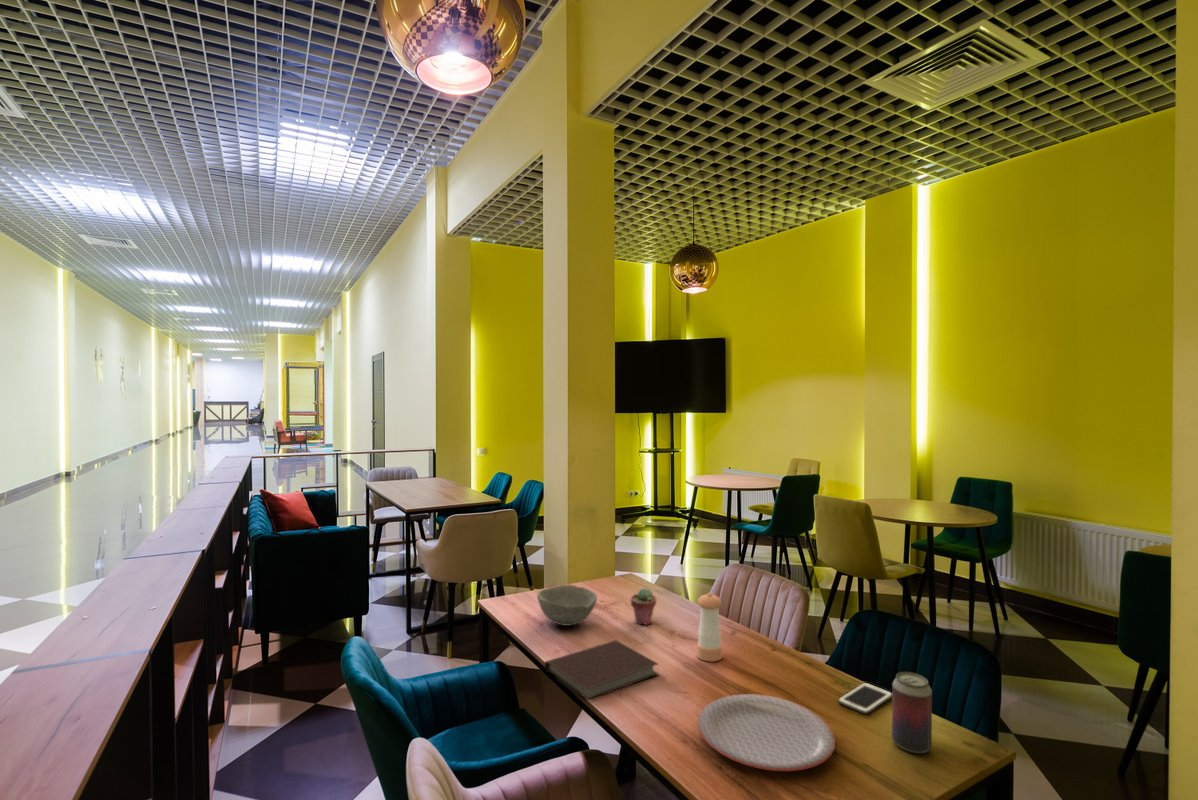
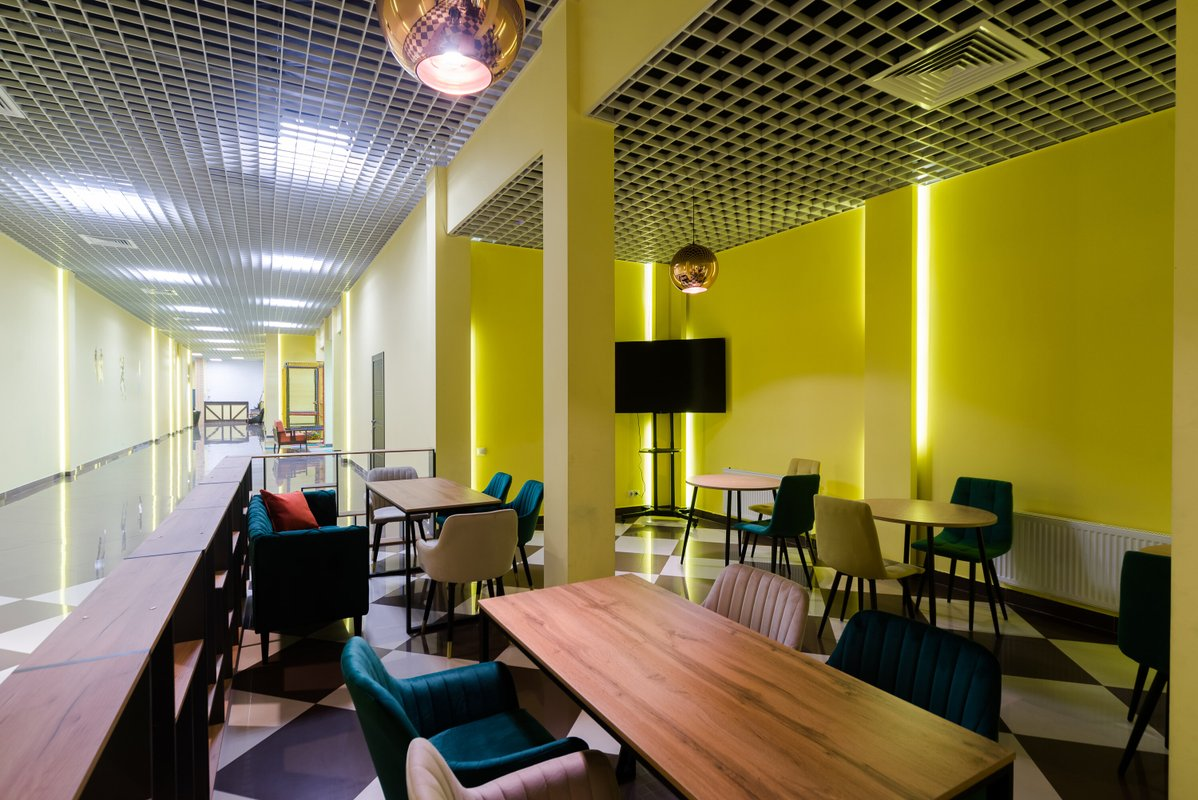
- notebook (601, 667)
- beverage can (911, 711)
- bowl (567, 607)
- cell phone (865, 698)
- plate (764, 732)
- pepper shaker (709, 624)
- potted succulent (643, 604)
